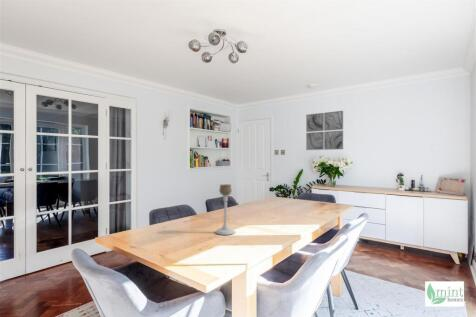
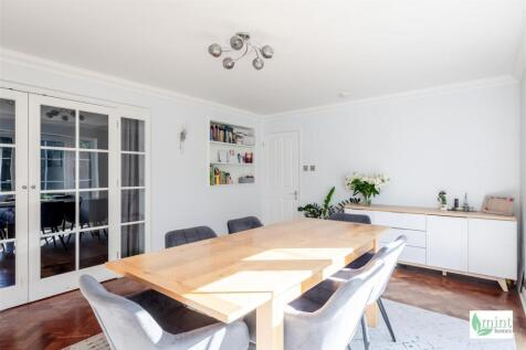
- wall art (324, 130)
- candle holder (225, 208)
